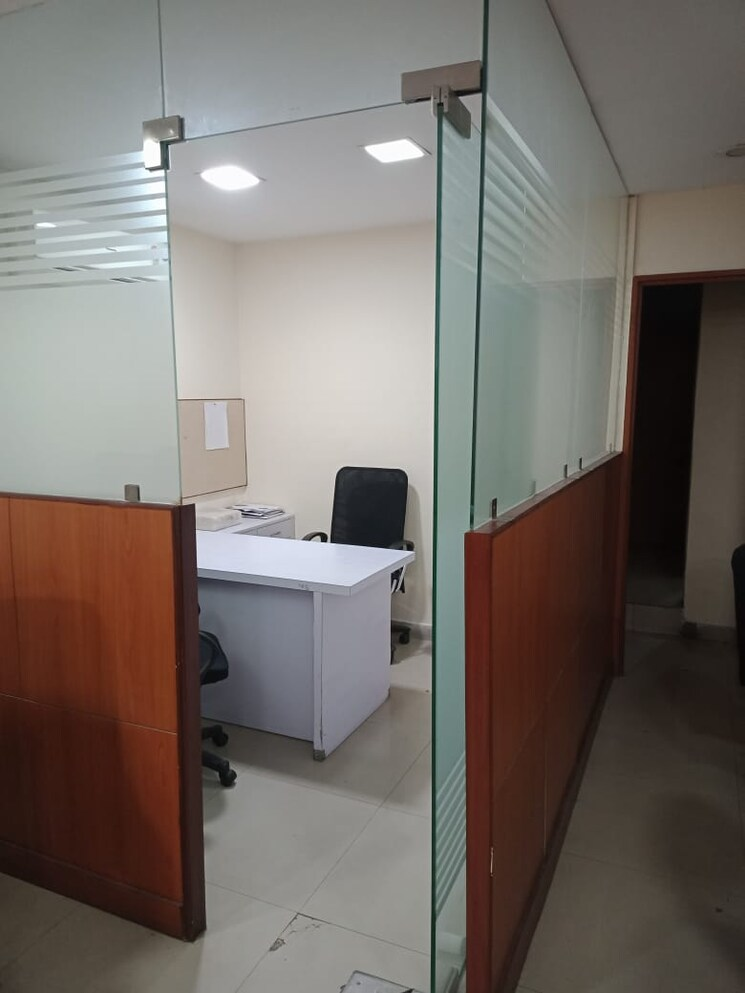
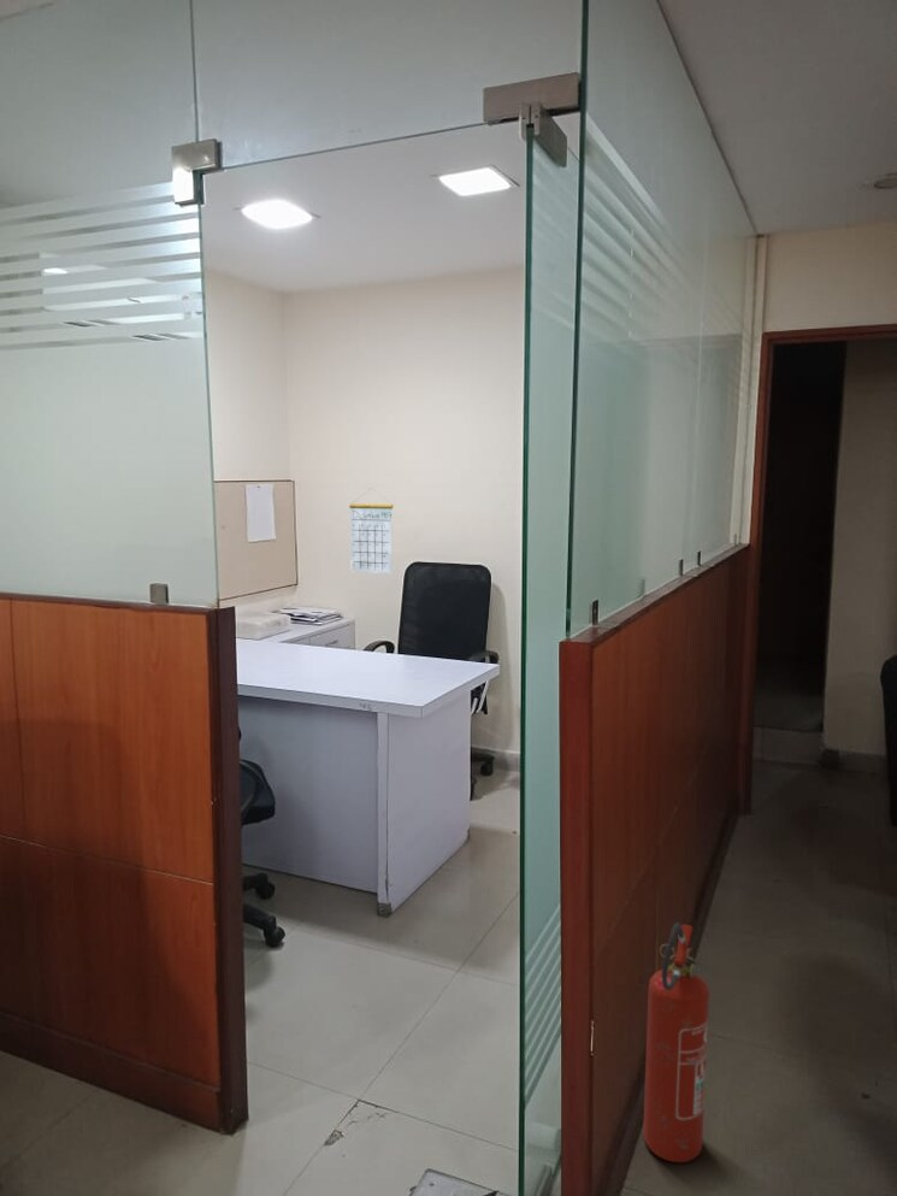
+ calendar (371, 530)
+ fire extinguisher (673, 1037)
